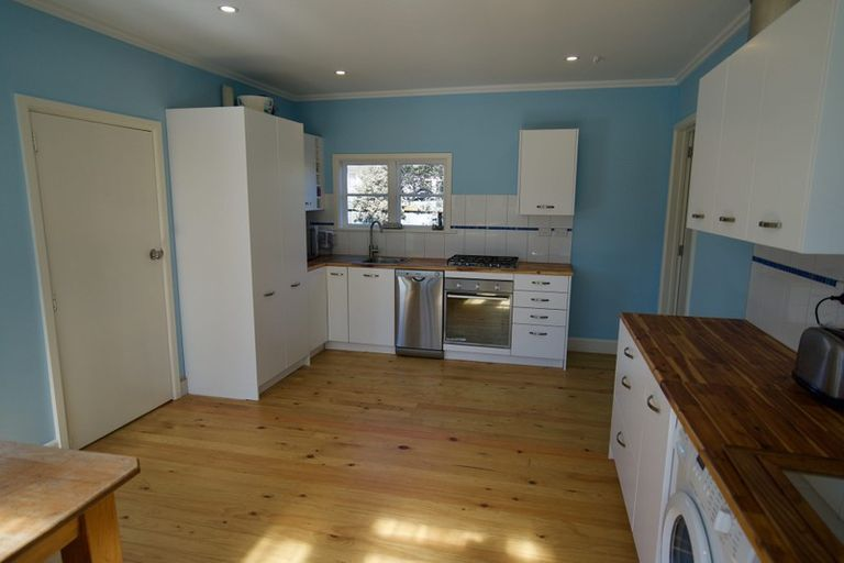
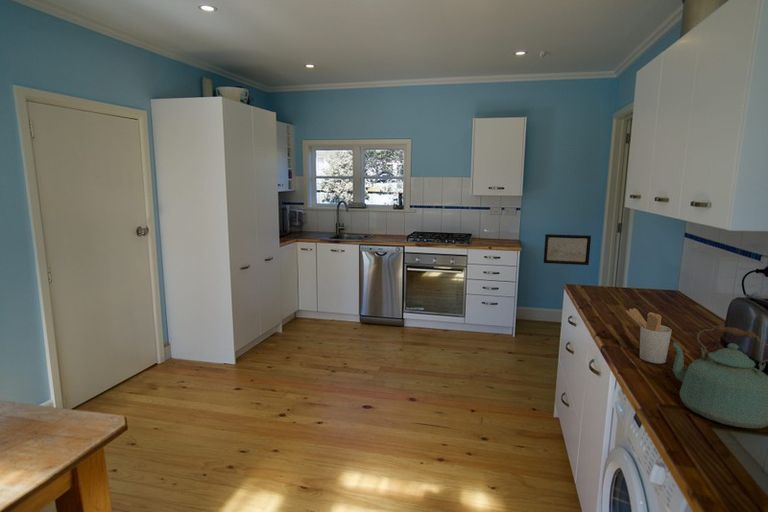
+ kettle (720, 368)
+ utensil holder (647, 334)
+ wall art (566, 249)
